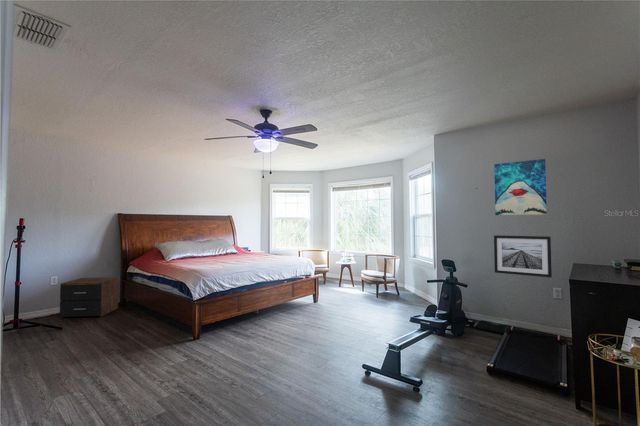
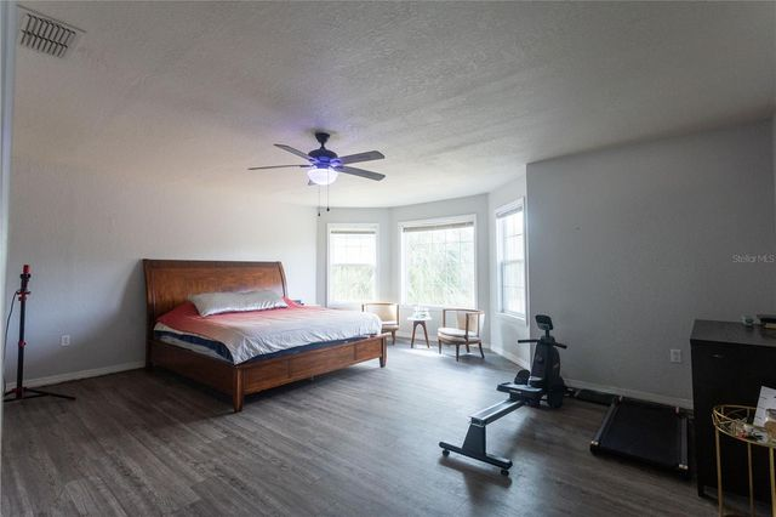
- nightstand (90, 296)
- wall art (519, 188)
- wall art (521, 255)
